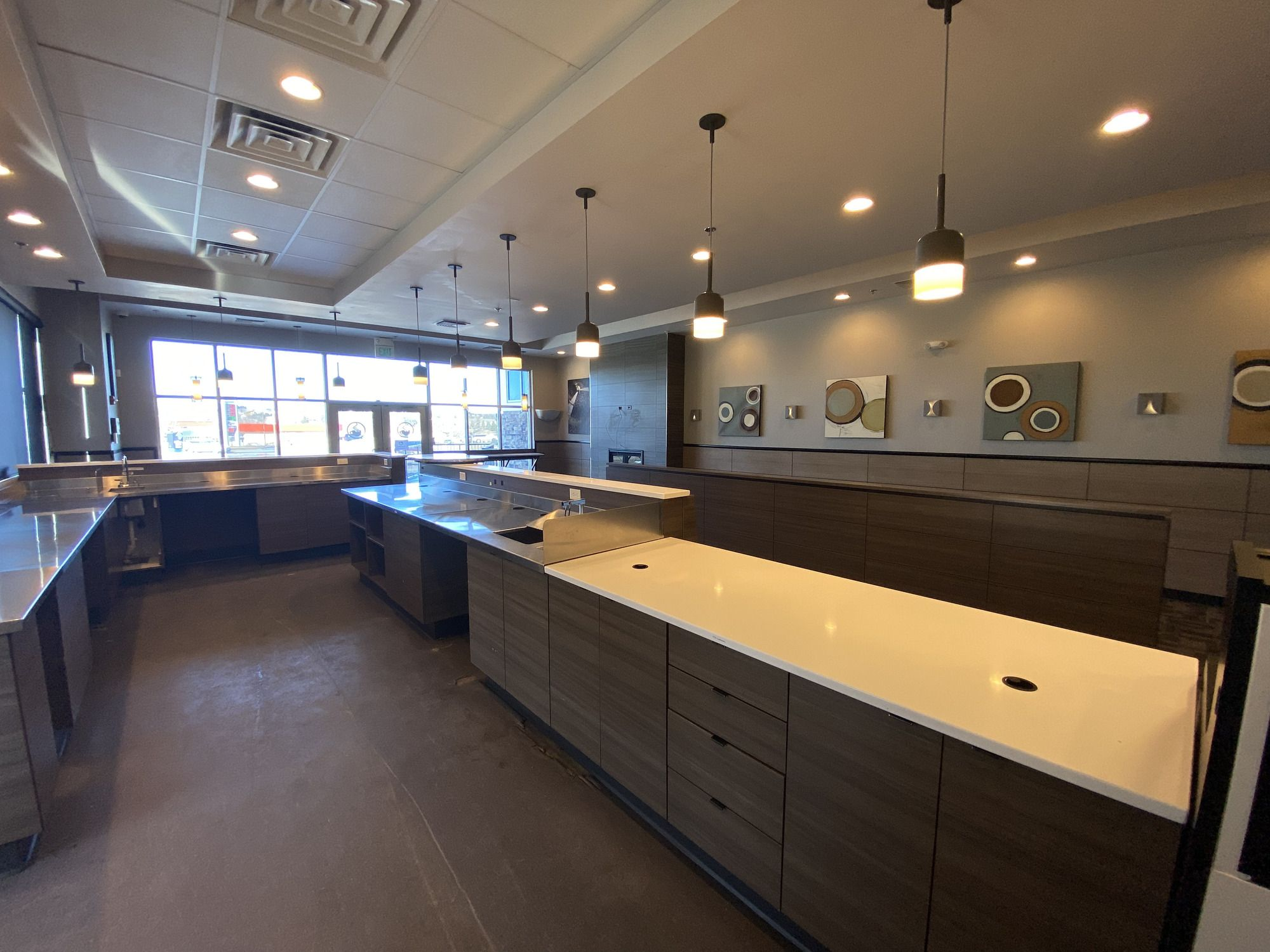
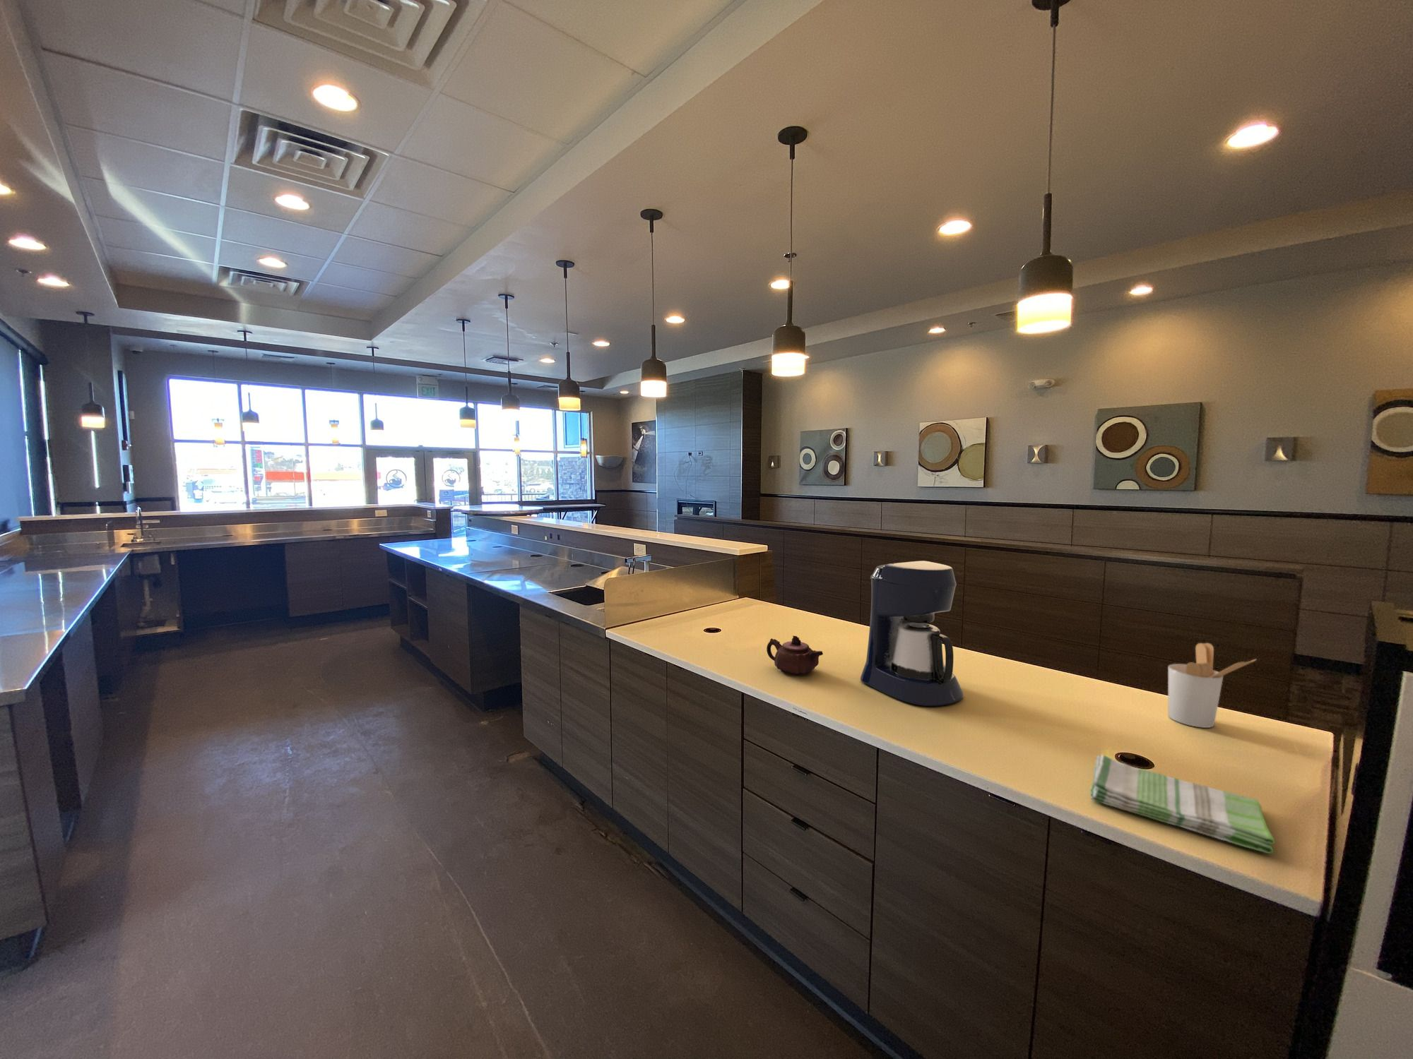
+ utensil holder (1208, 686)
+ coffee maker (913, 625)
+ teapot (793, 652)
+ dish towel (1173, 794)
